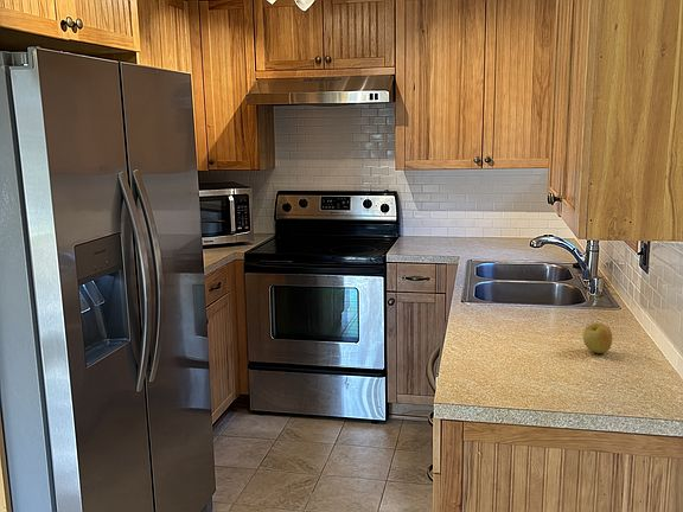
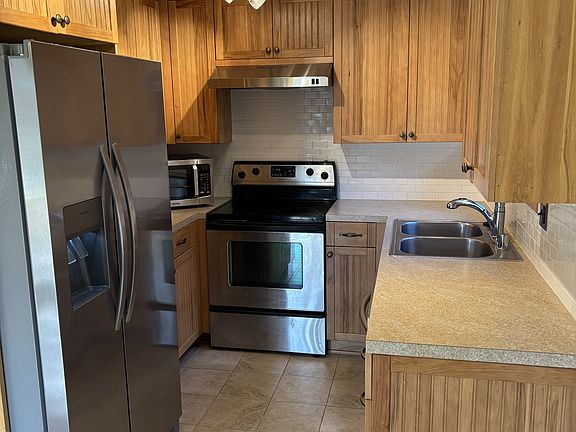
- apple (598, 338)
